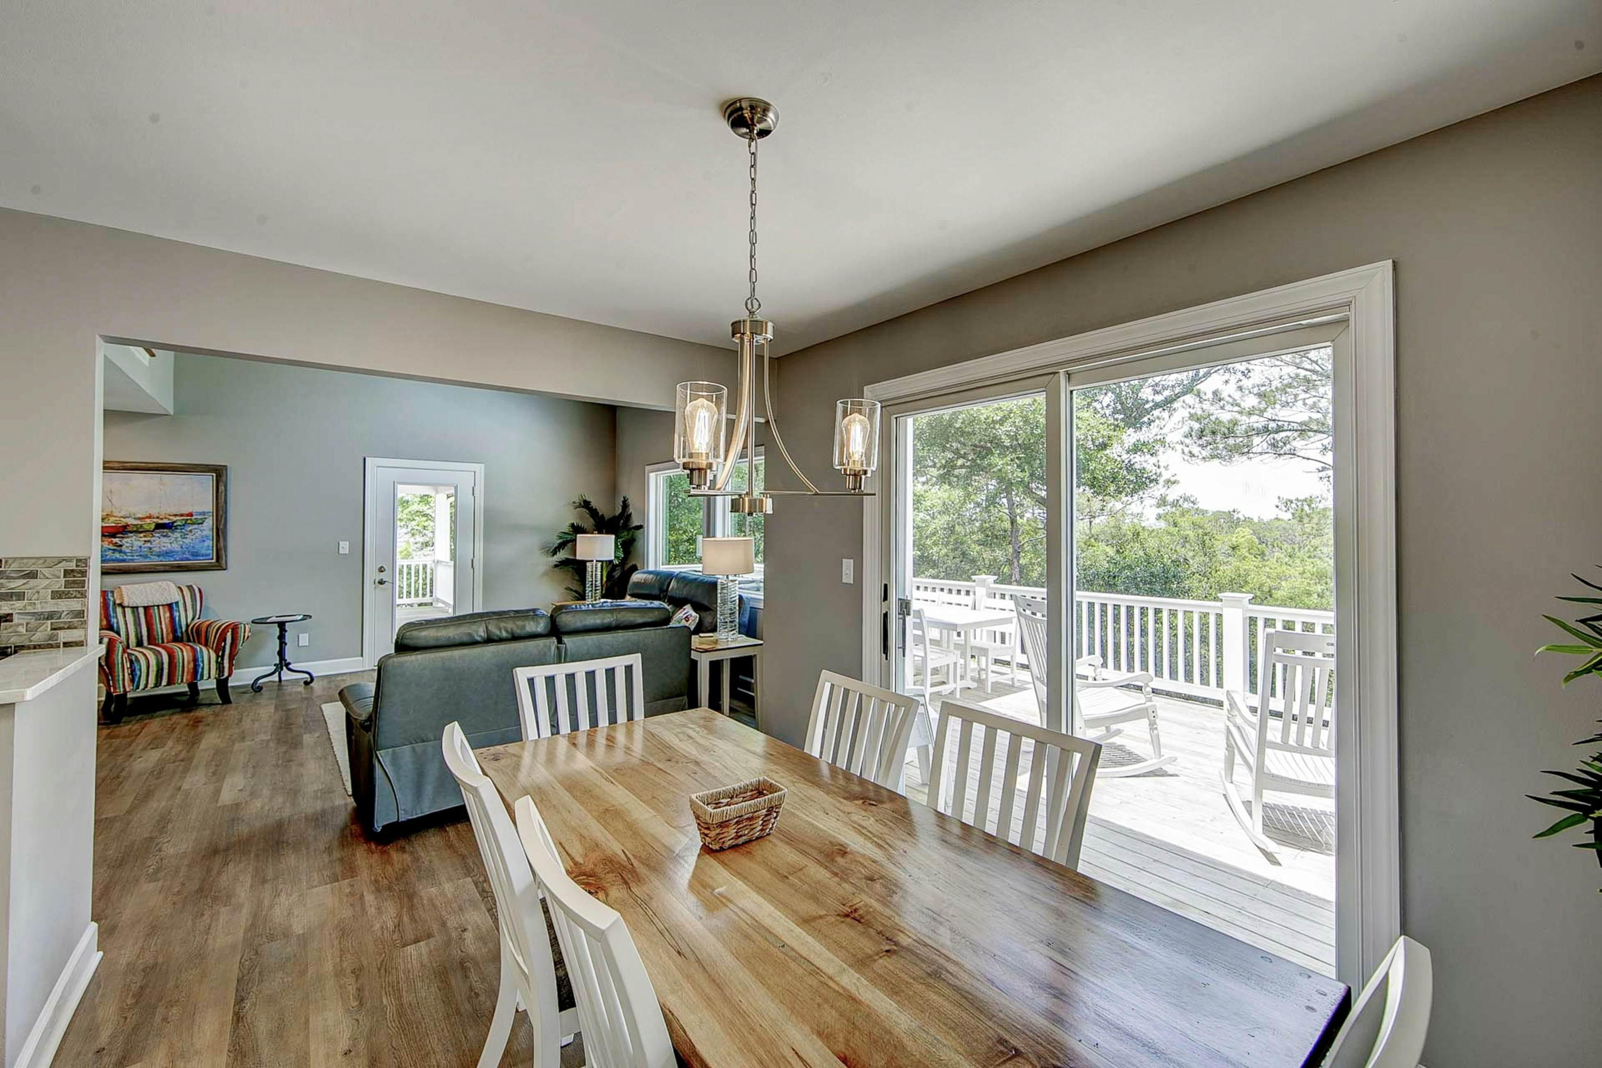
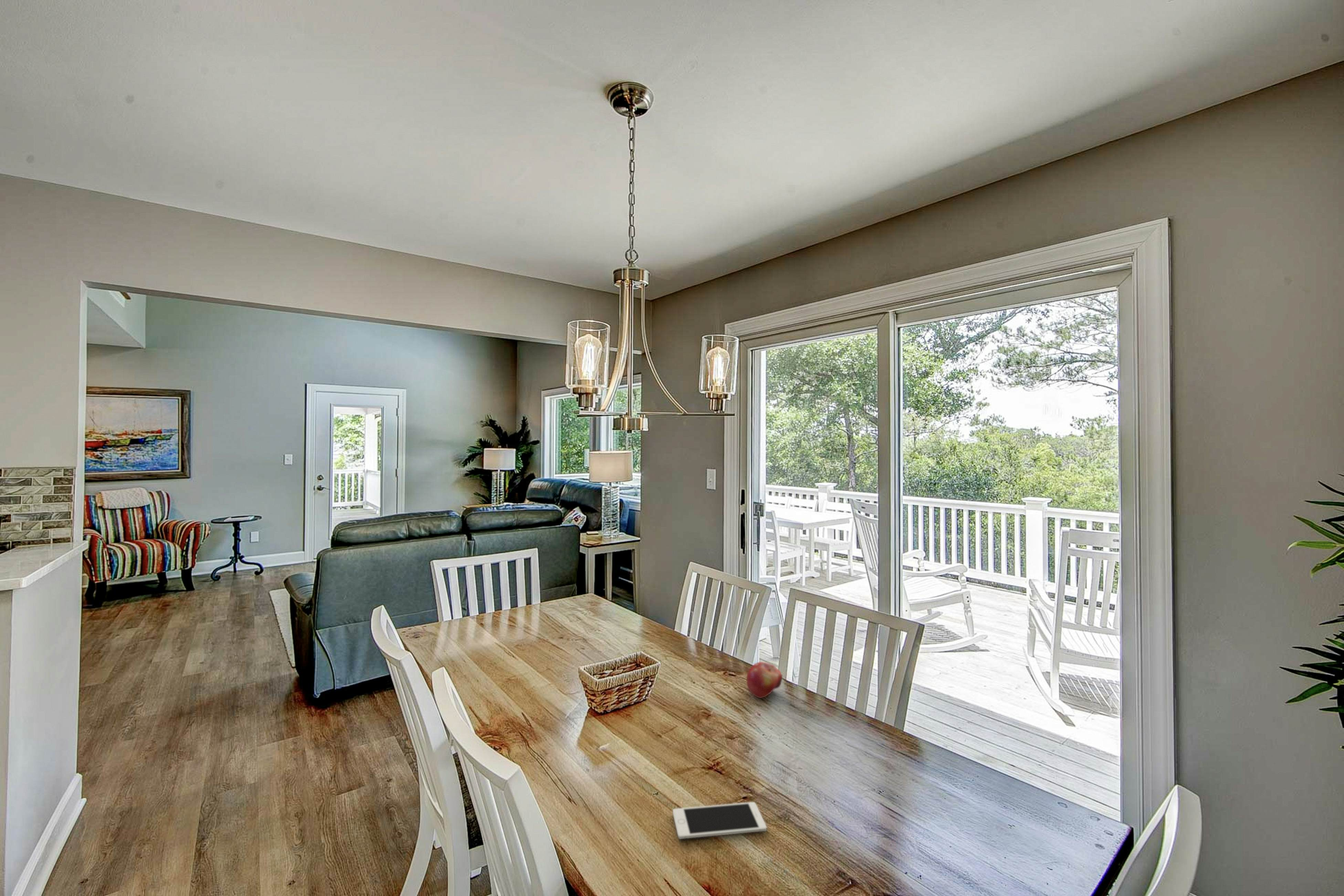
+ fruit (764, 678)
+ cell phone (718, 820)
